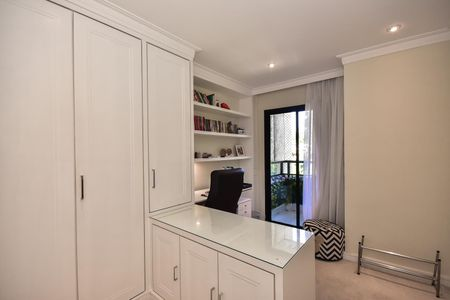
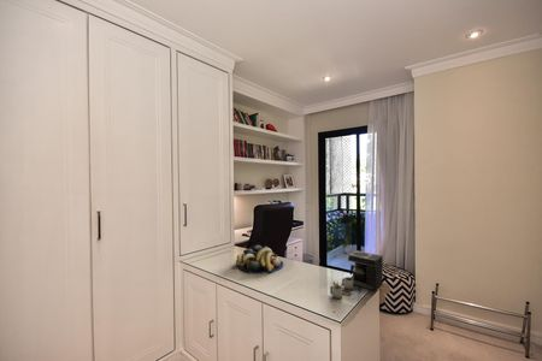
+ fruit bowl (260, 256)
+ coffee maker (355, 274)
